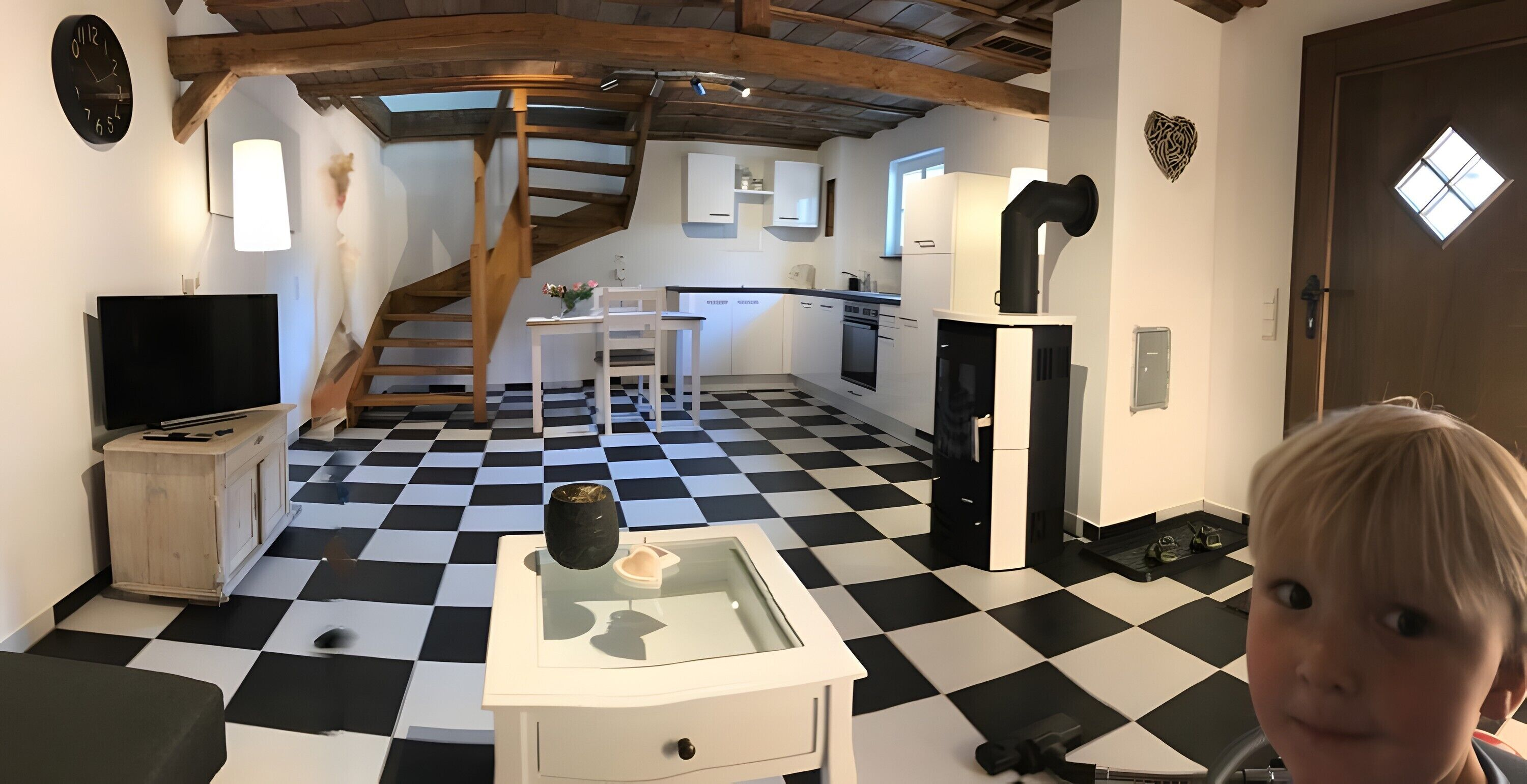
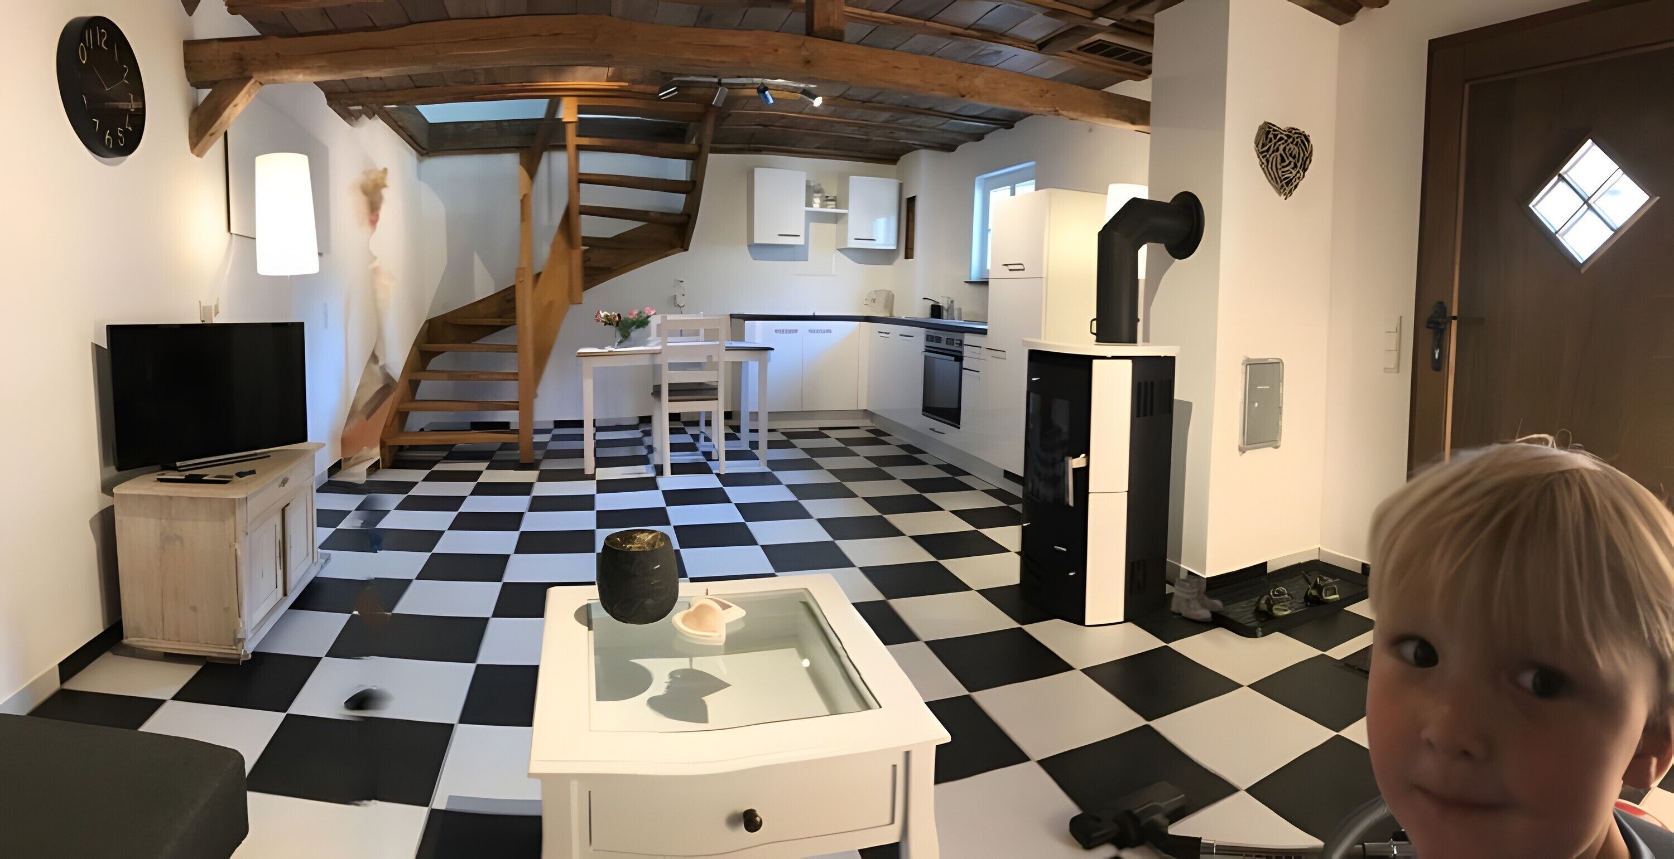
+ boots (1196, 596)
